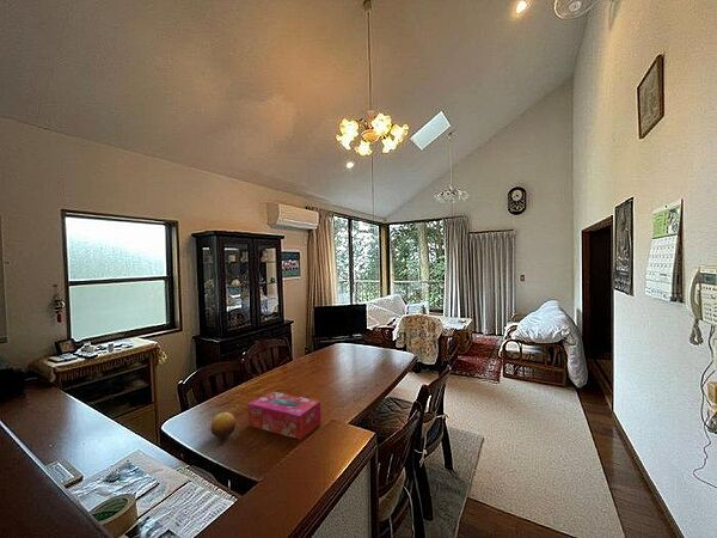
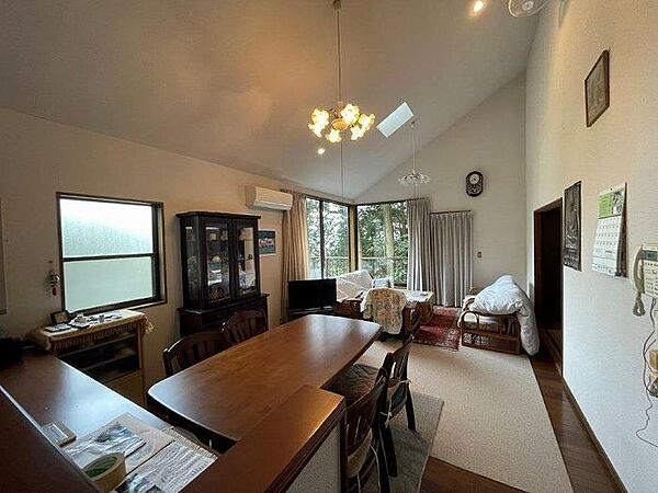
- tissue box (284, 412)
- fruit (223, 424)
